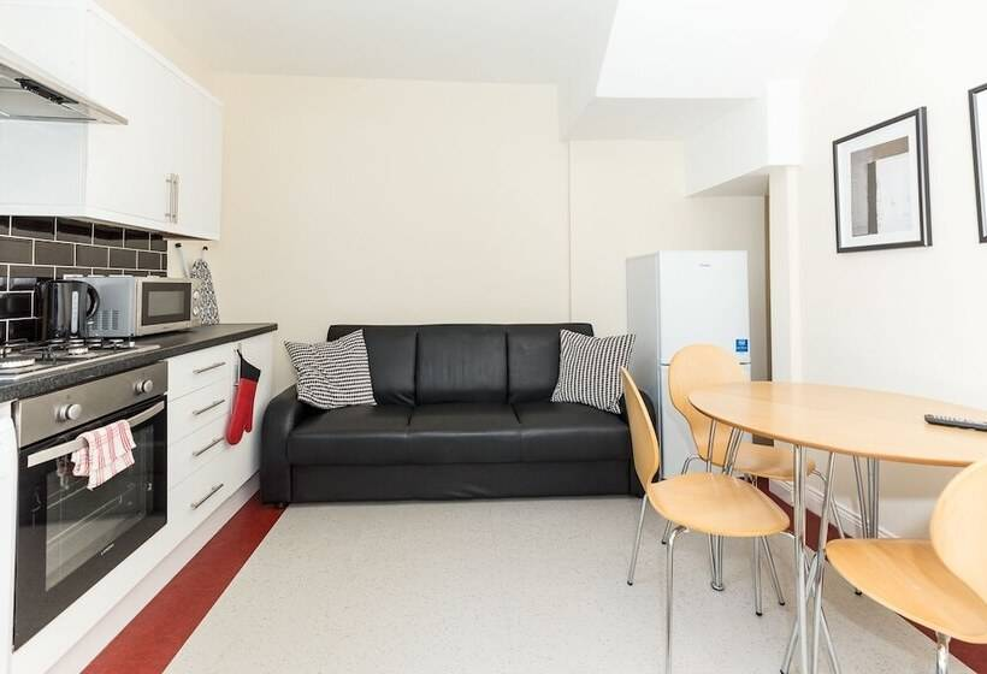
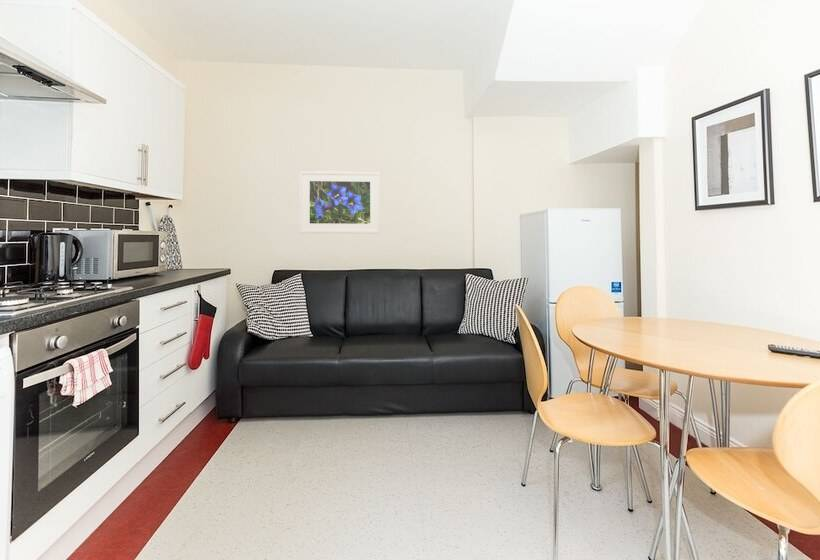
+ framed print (340, 202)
